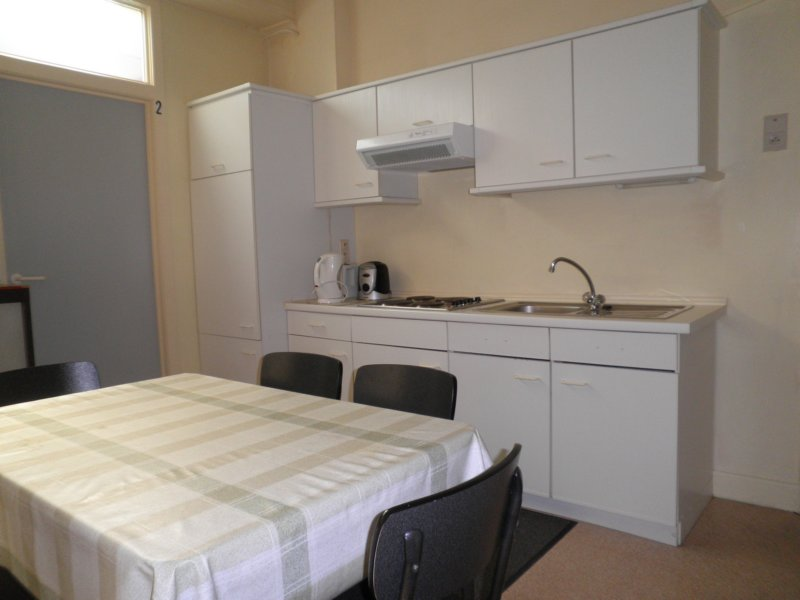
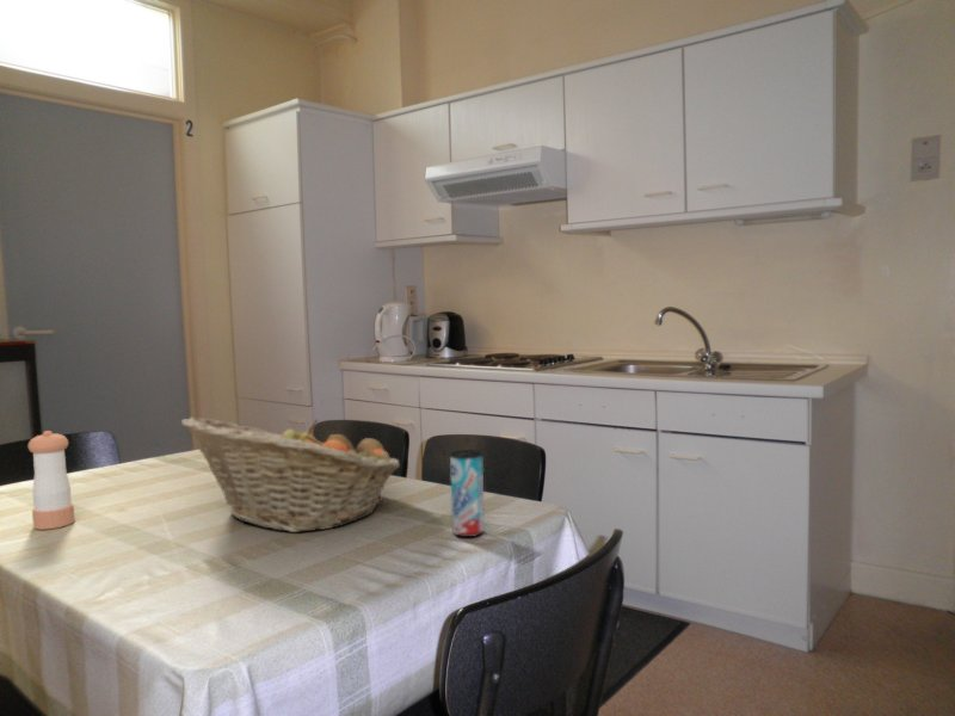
+ fruit basket (291, 461)
+ beverage can (467, 493)
+ pepper shaker (50, 477)
